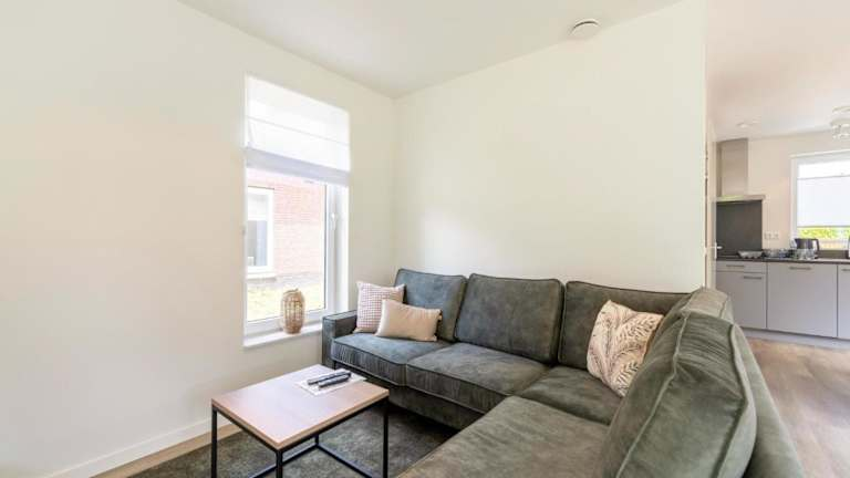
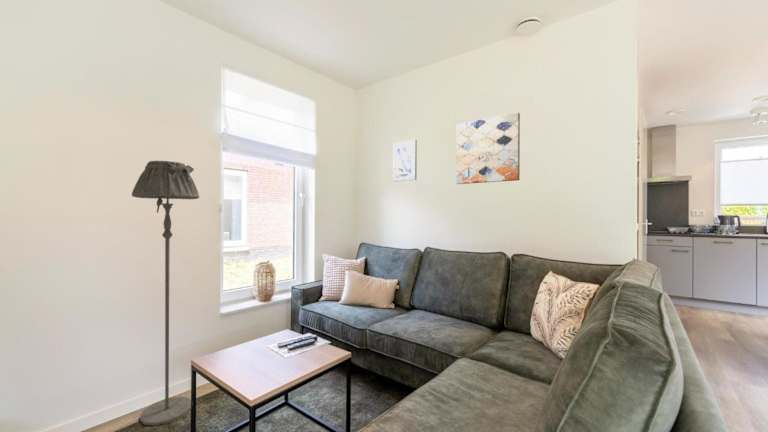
+ wall art (486, 150)
+ floor lamp (166, 287)
+ wall art (404, 161)
